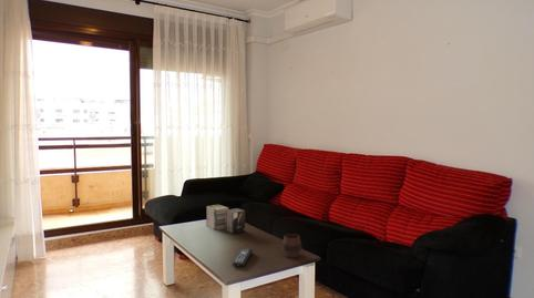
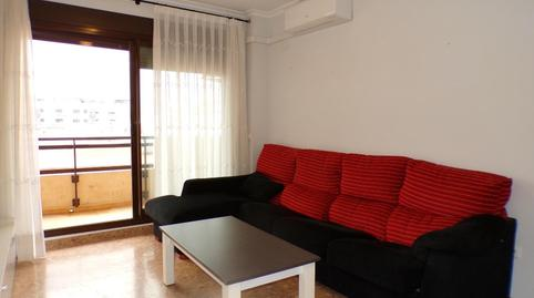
- magazine (225, 218)
- remote control (243, 256)
- cup (291, 245)
